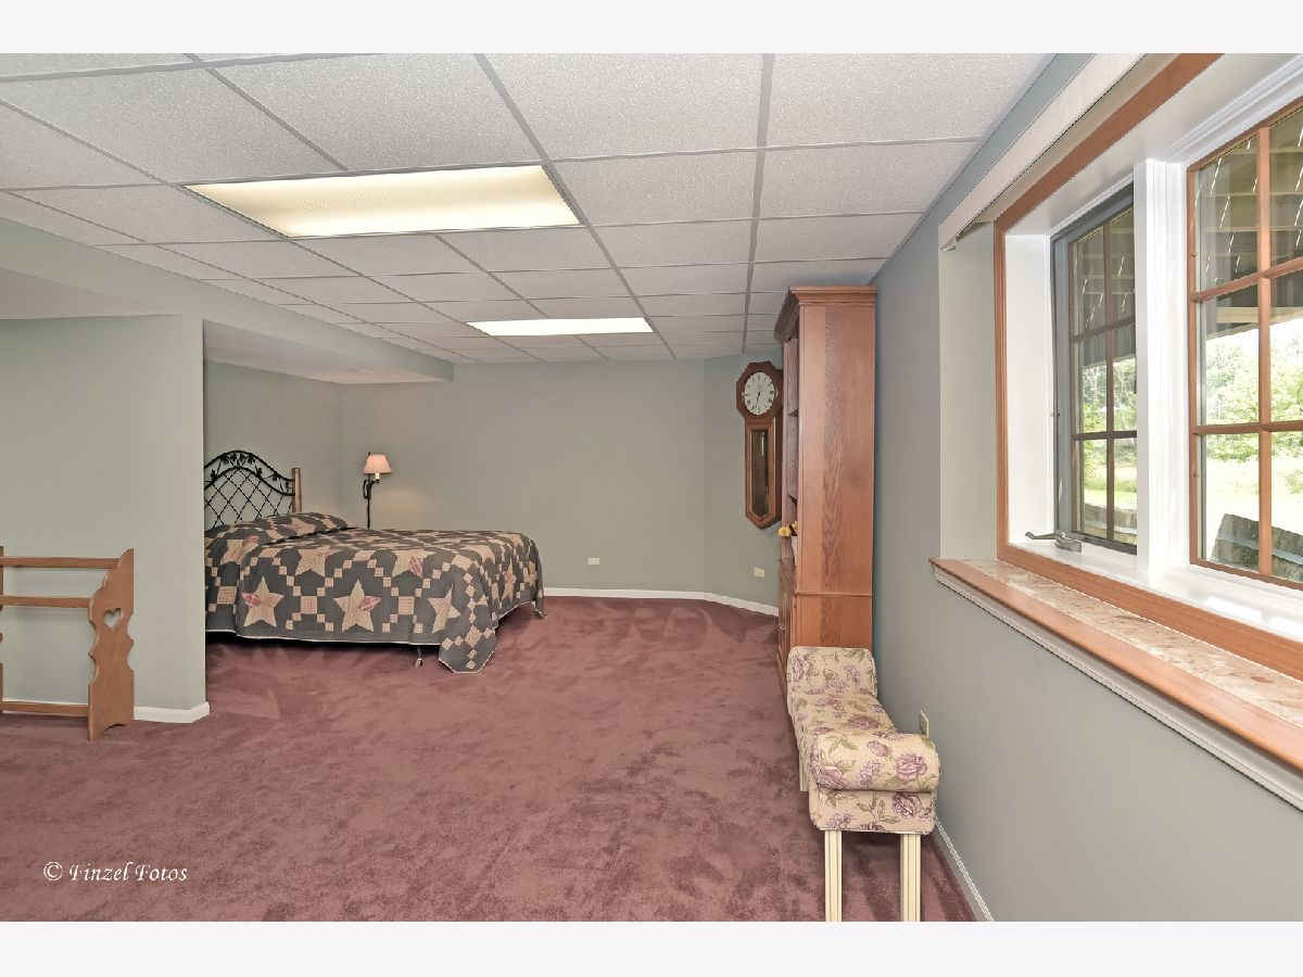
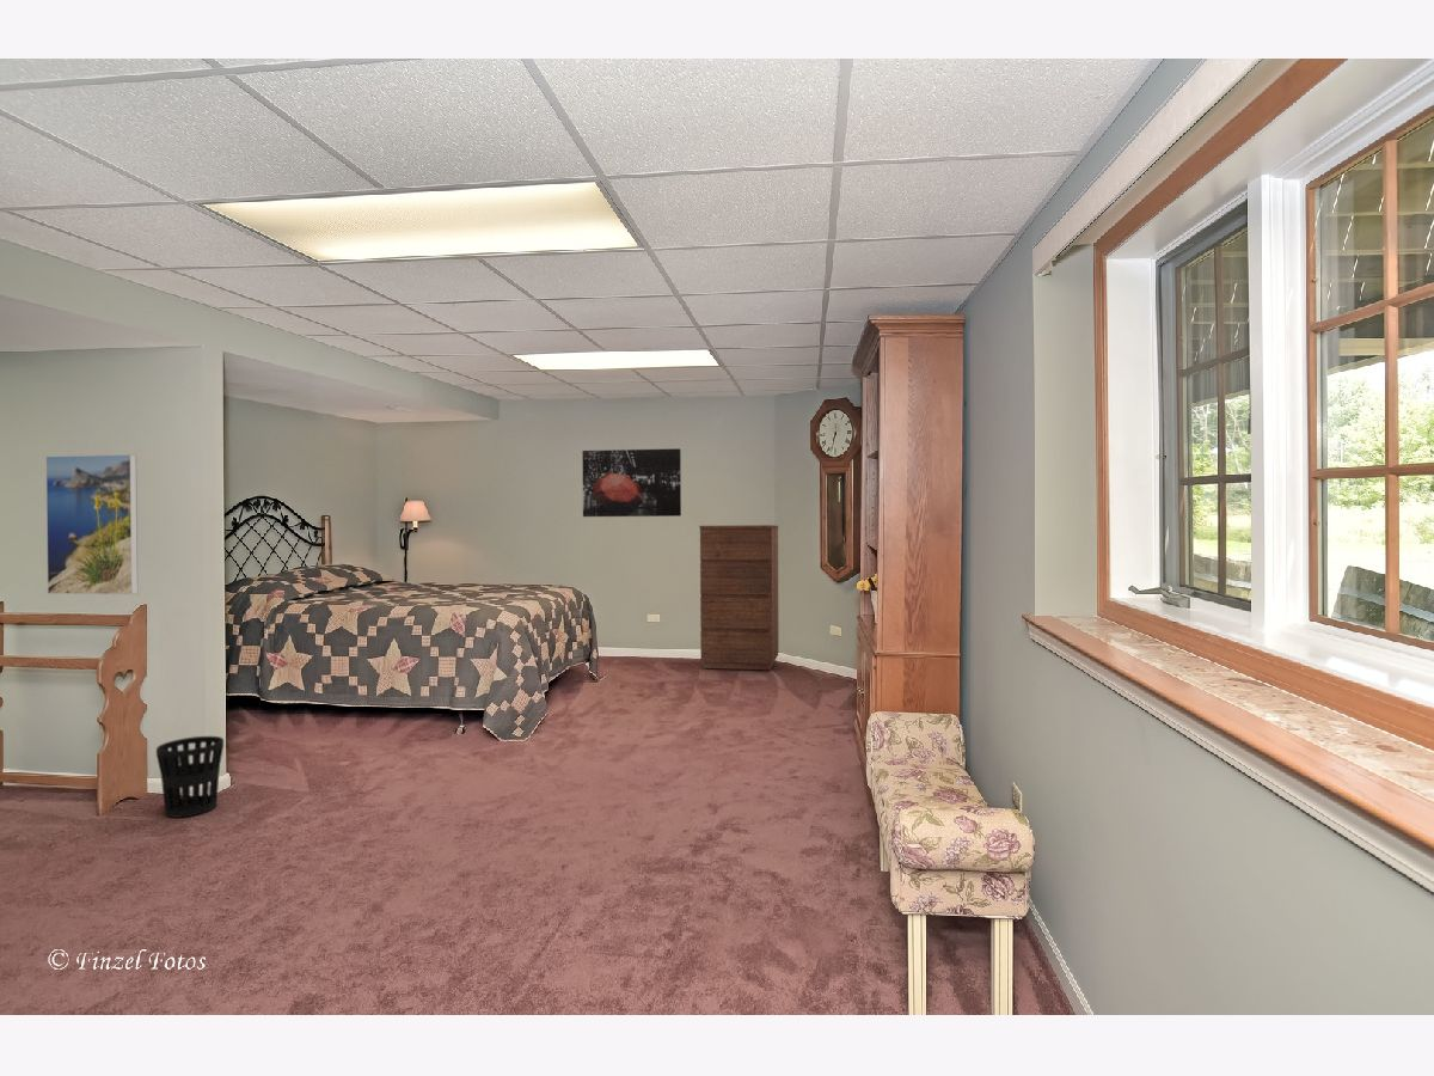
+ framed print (91, 525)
+ wall art (631, 483)
+ wastebasket (190, 776)
+ dresser (740, 594)
